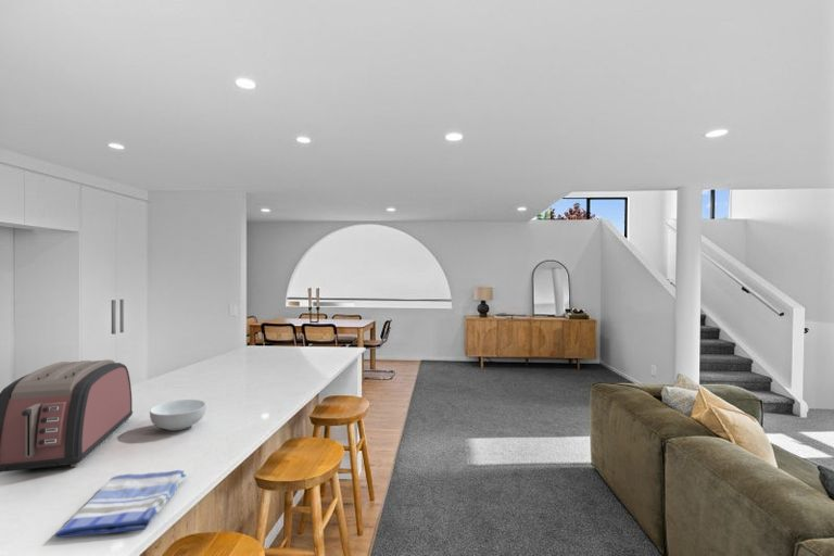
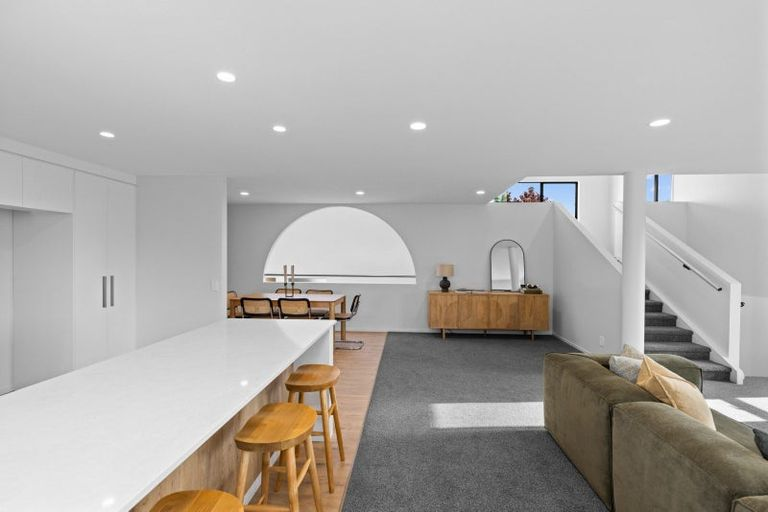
- cereal bowl (178, 416)
- dish towel (128, 498)
- toaster (68, 405)
